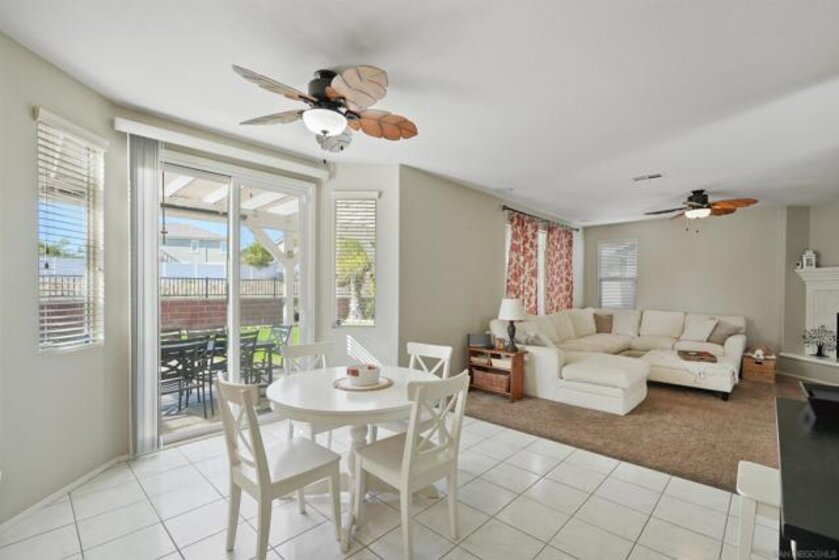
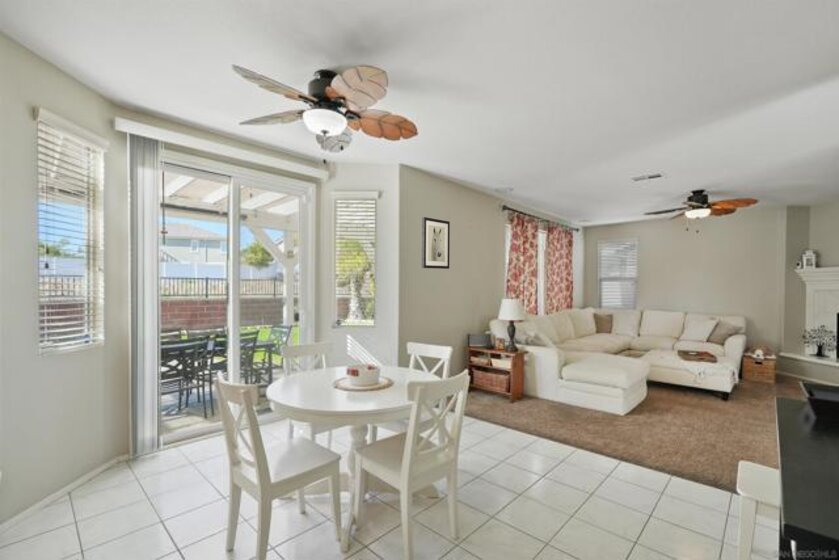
+ wall art (436, 244)
